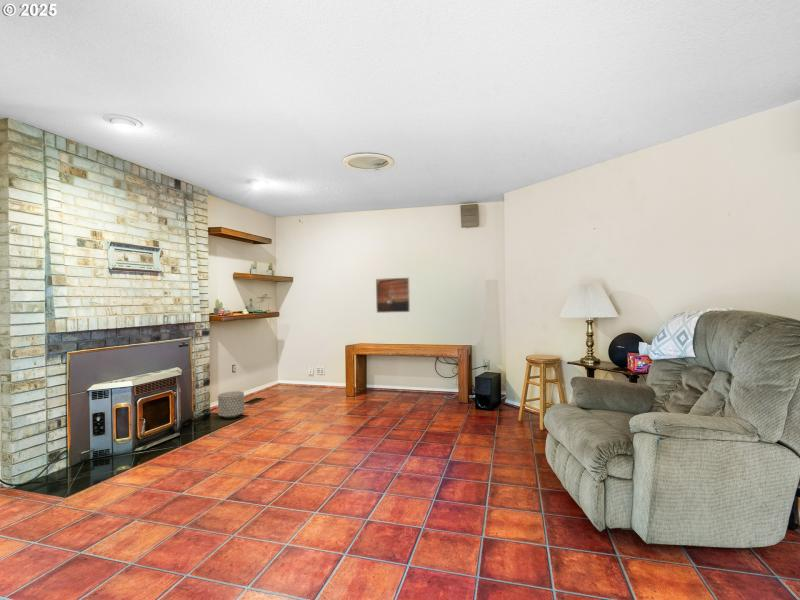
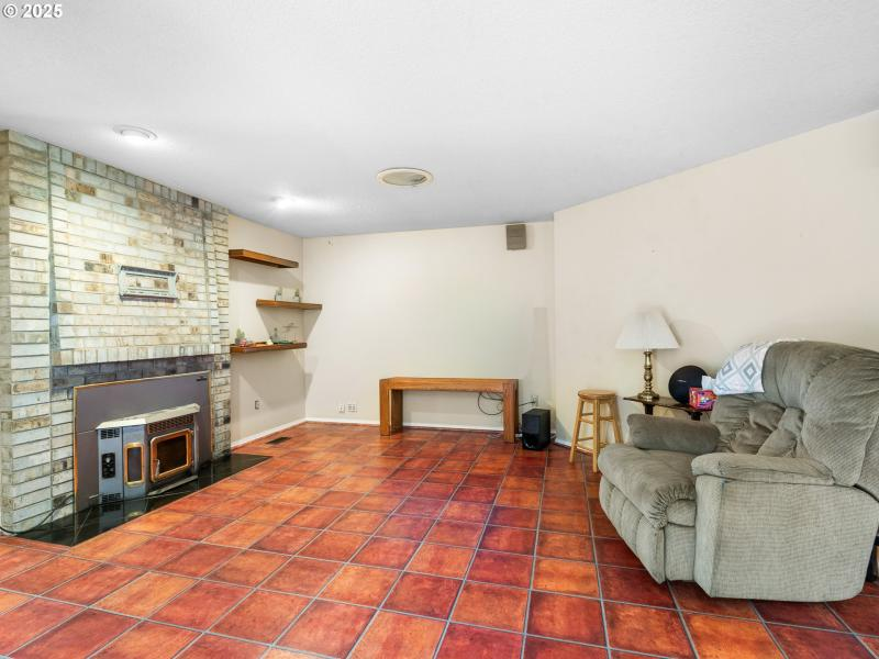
- planter (231, 405)
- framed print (392, 295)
